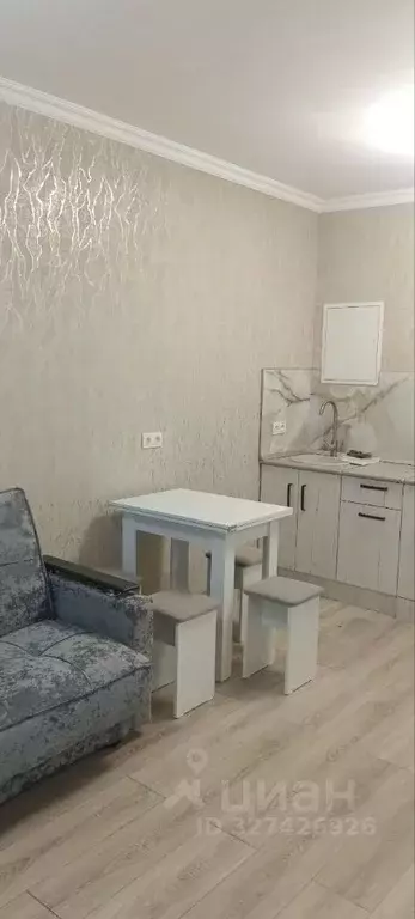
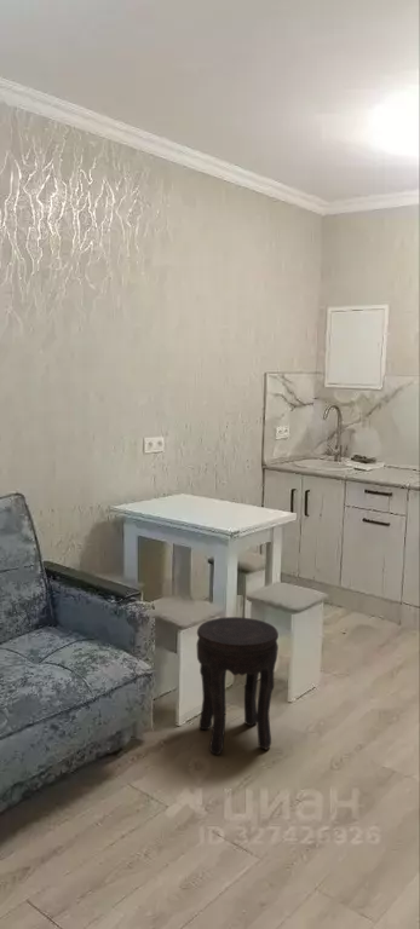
+ side table (244, 683)
